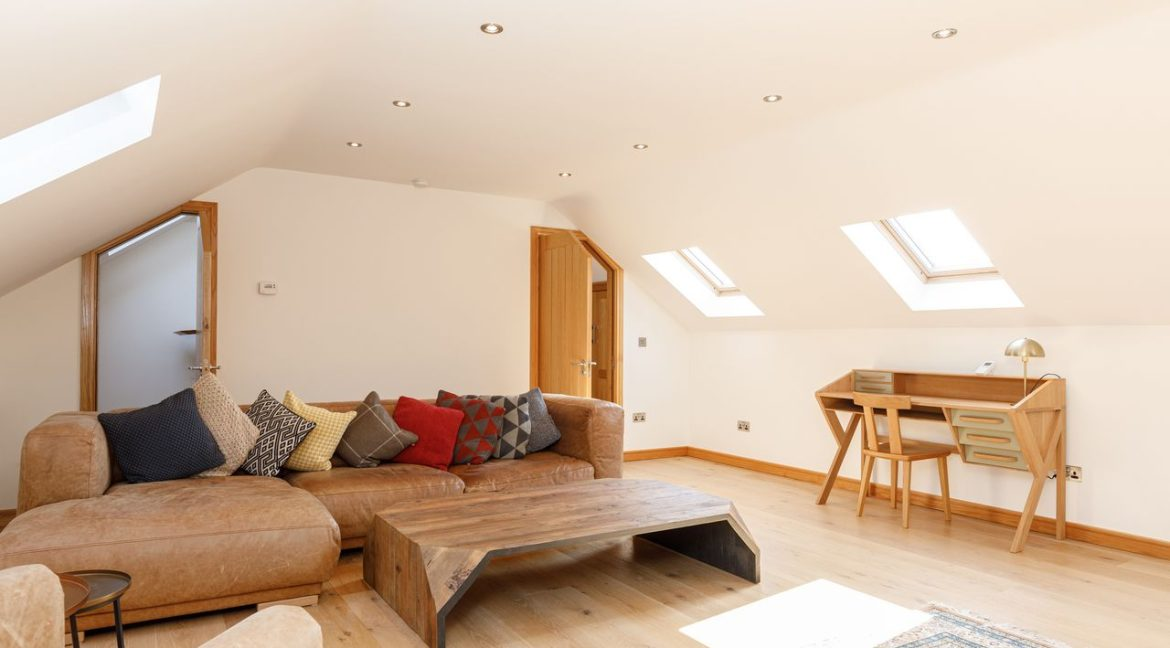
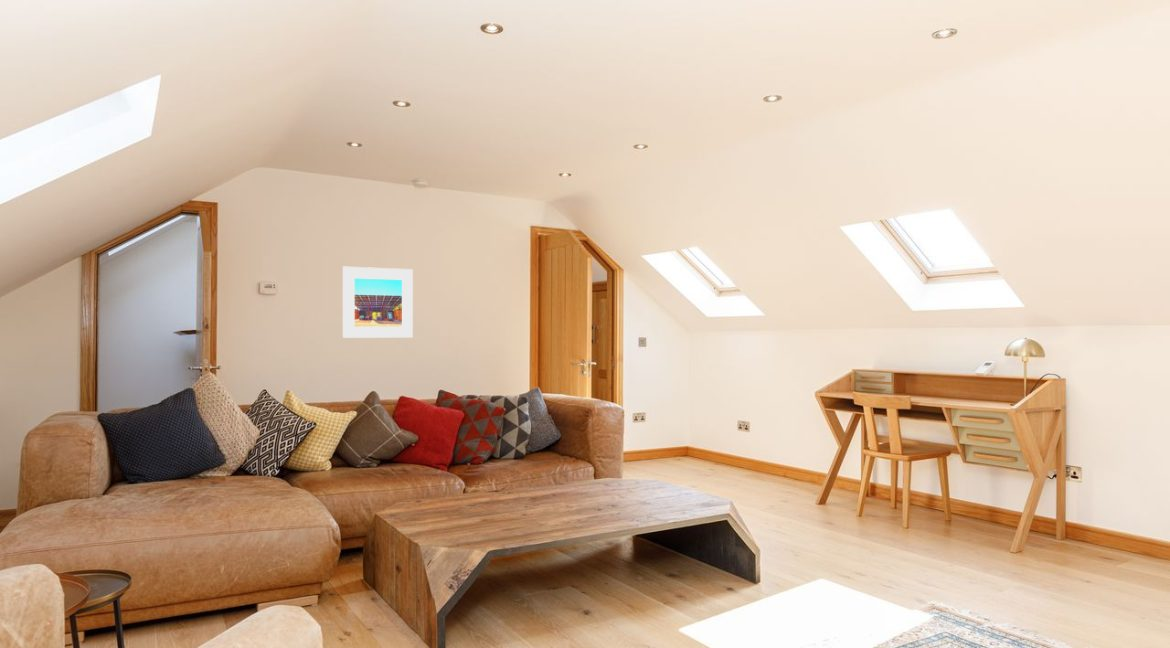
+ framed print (378, 302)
